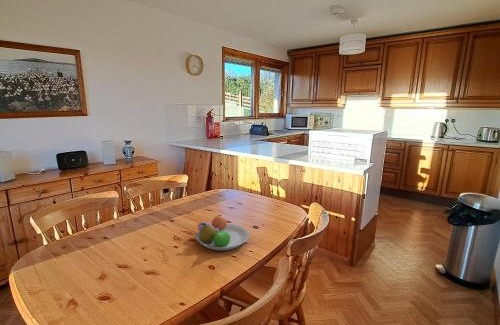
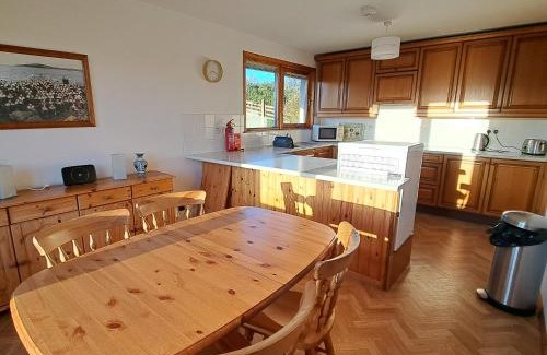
- fruit bowl (221, 230)
